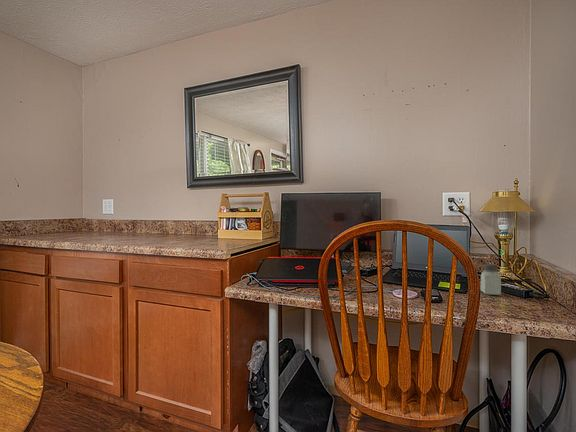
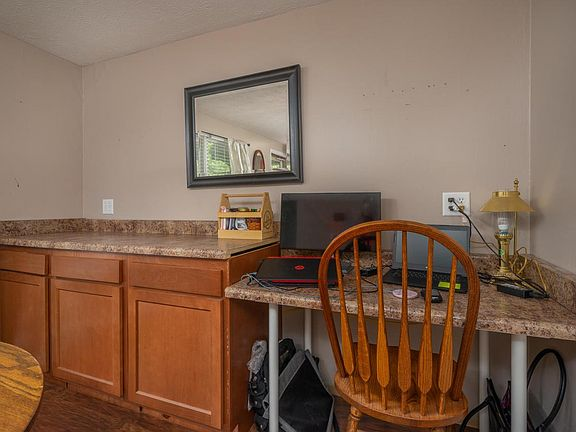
- saltshaker (490, 278)
